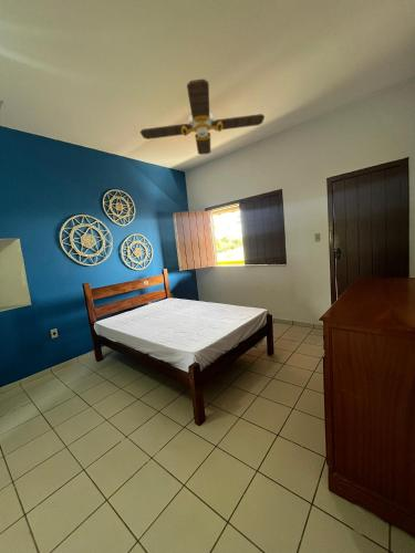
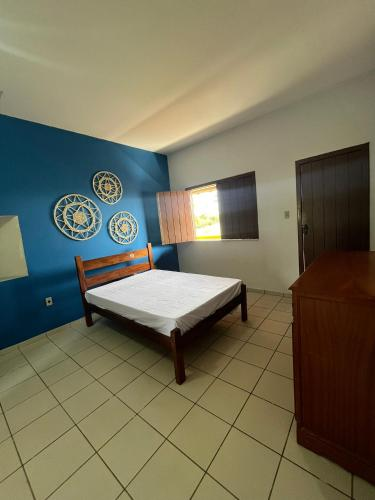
- ceiling fan (200, 115)
